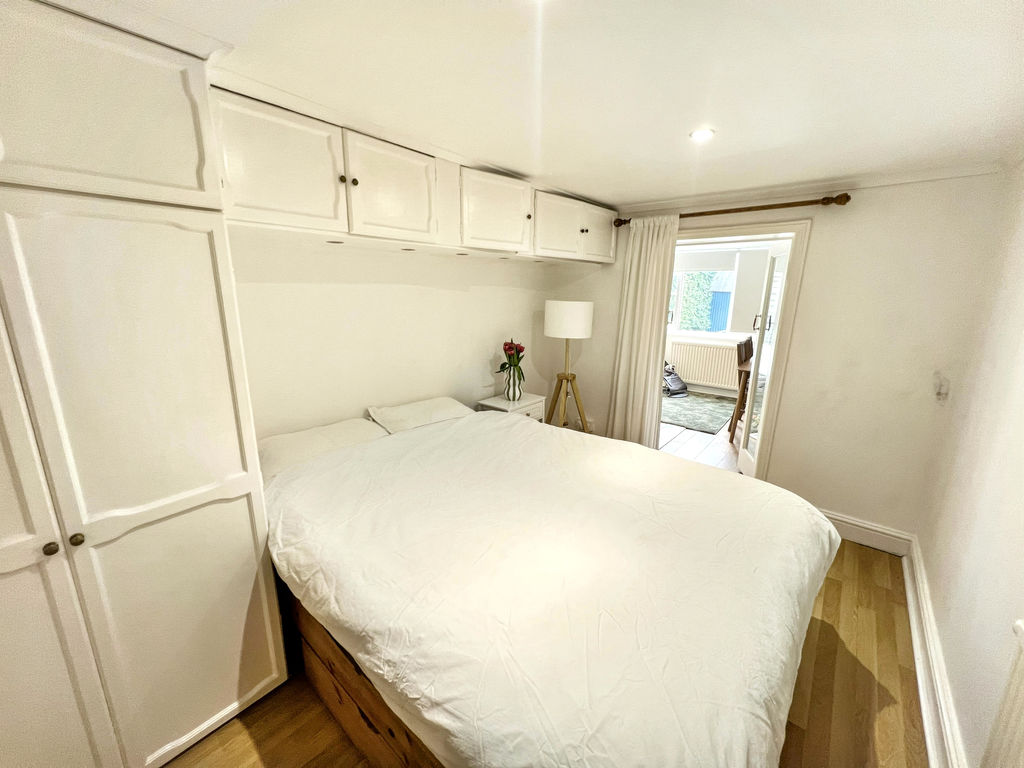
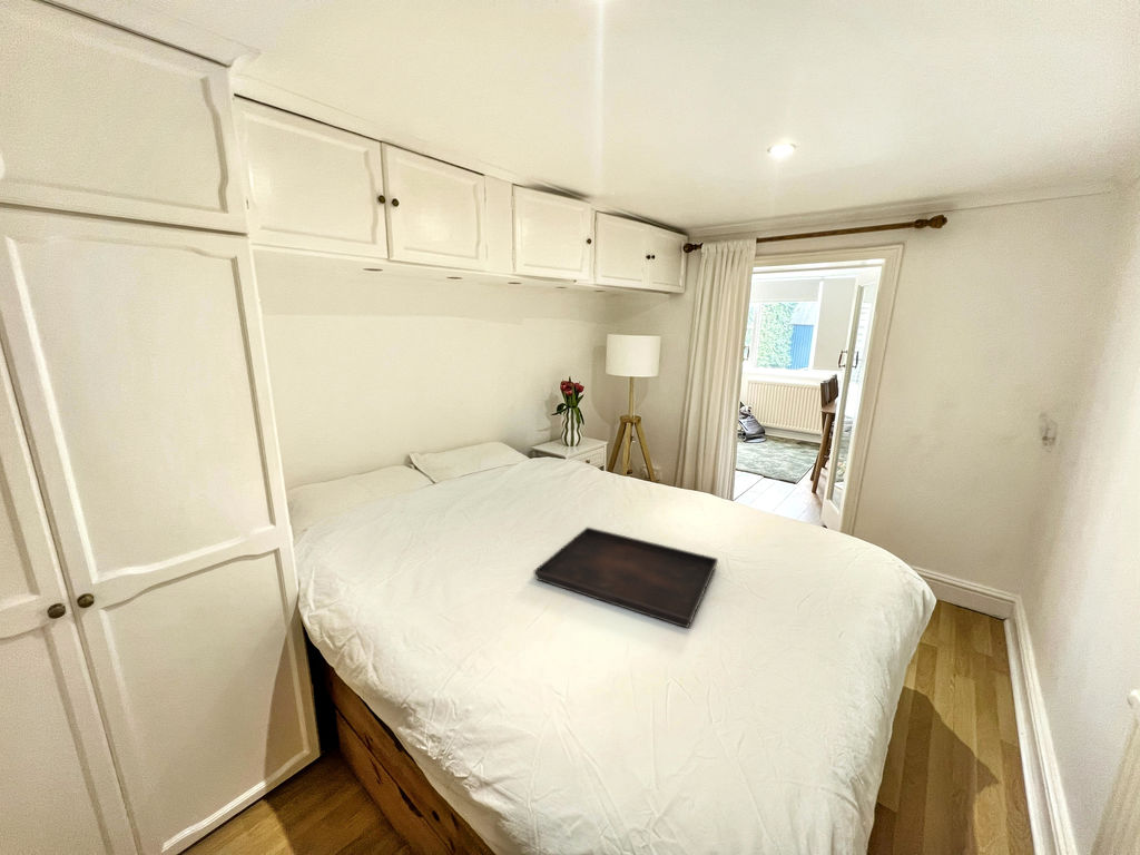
+ serving tray (628, 569)
